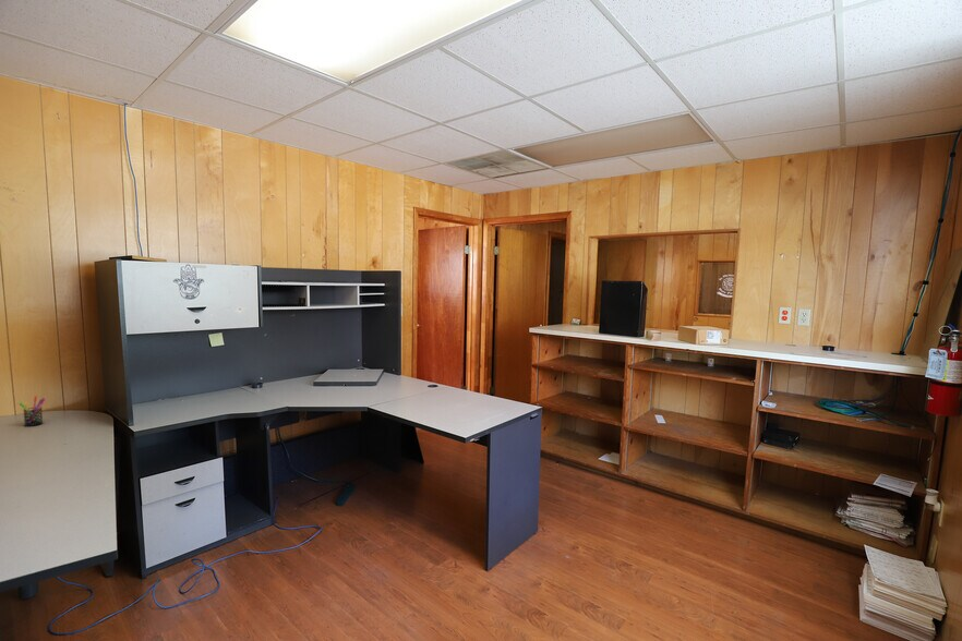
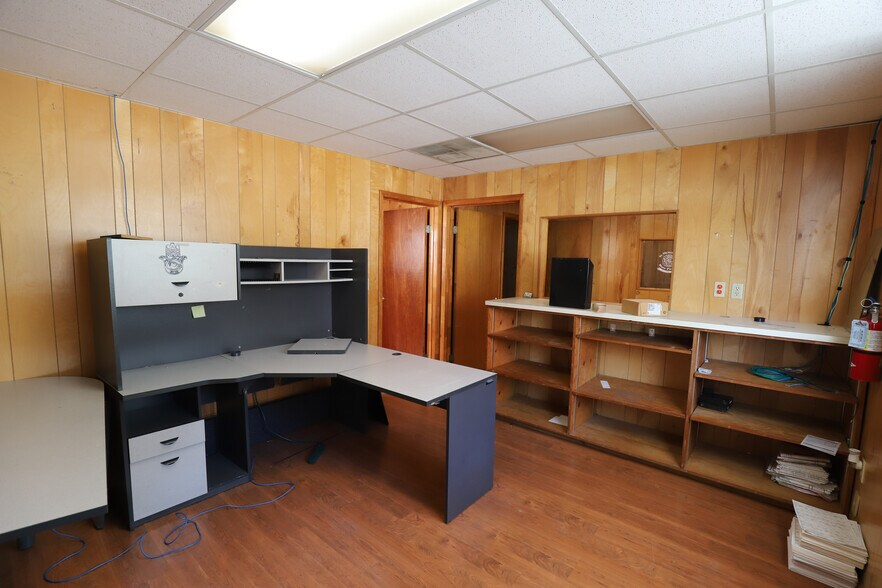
- pen holder (31, 410)
